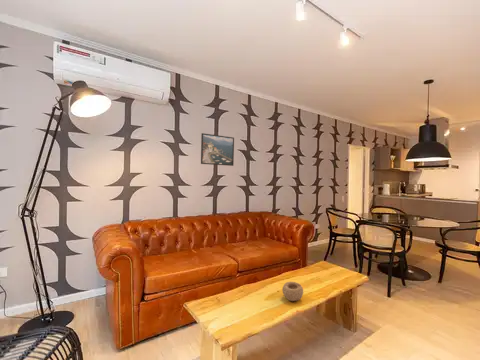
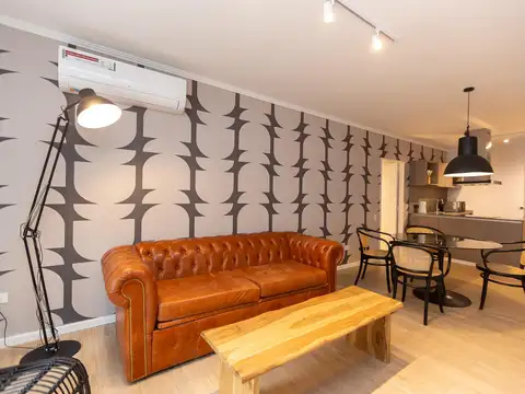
- bowl (292, 291)
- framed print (218, 150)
